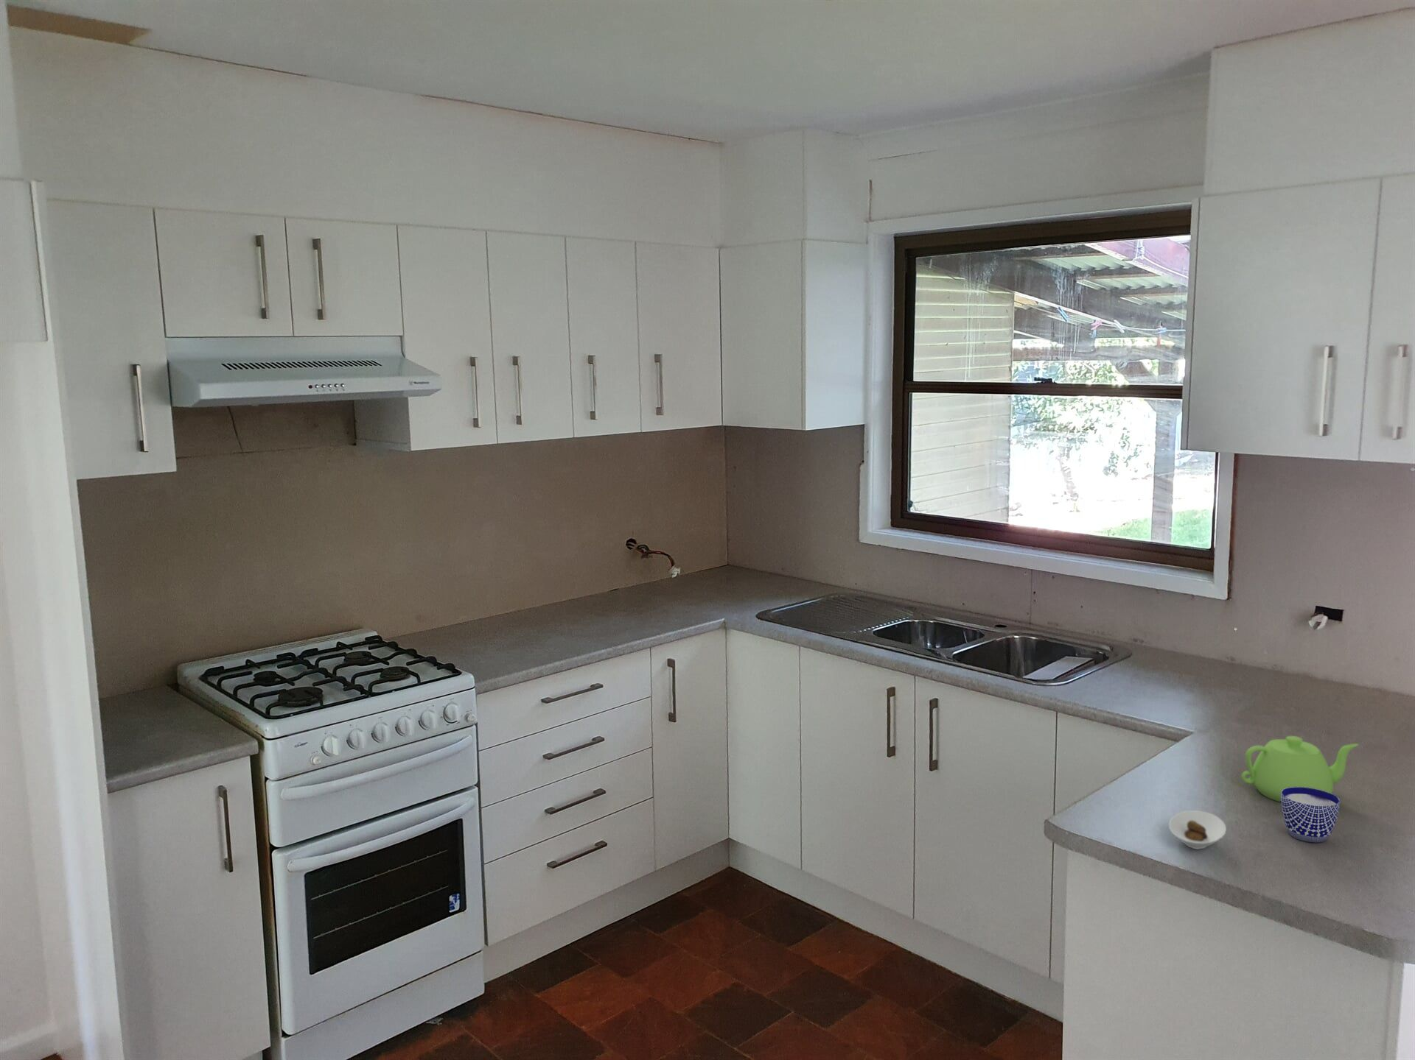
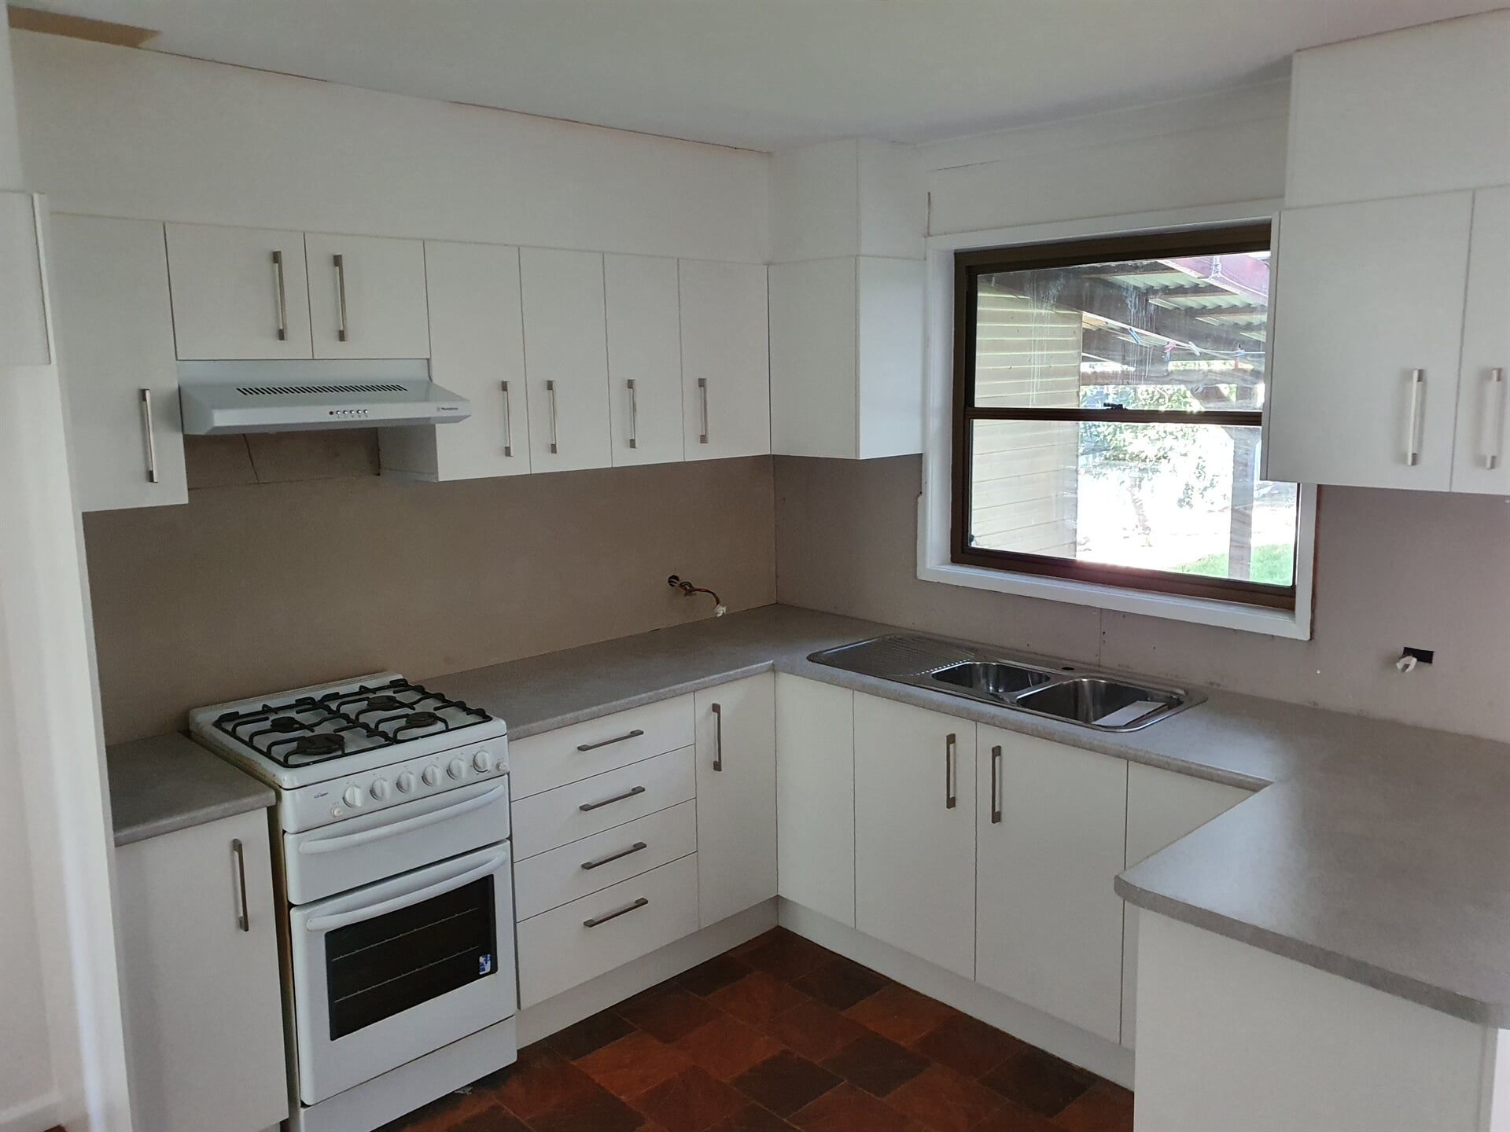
- teapot (1298, 766)
- cup (1306, 813)
- saucer (1197, 832)
